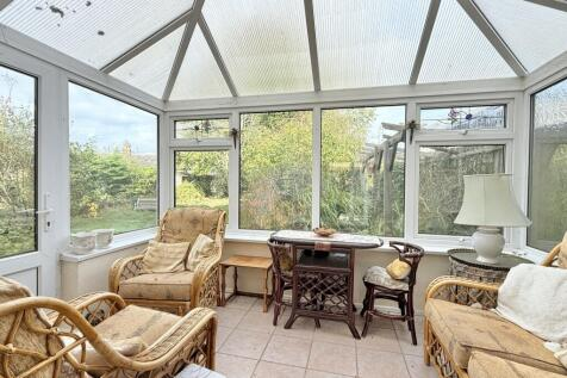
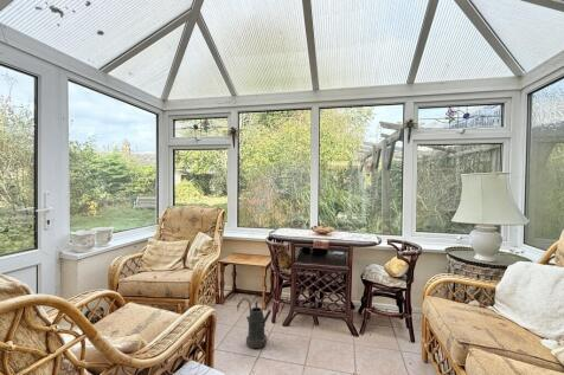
+ watering can (252, 321)
